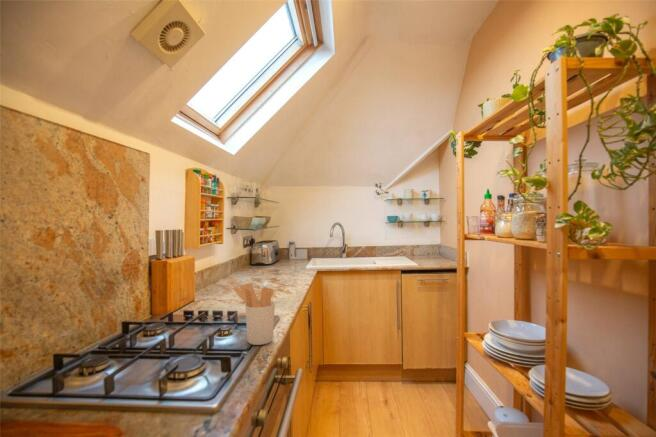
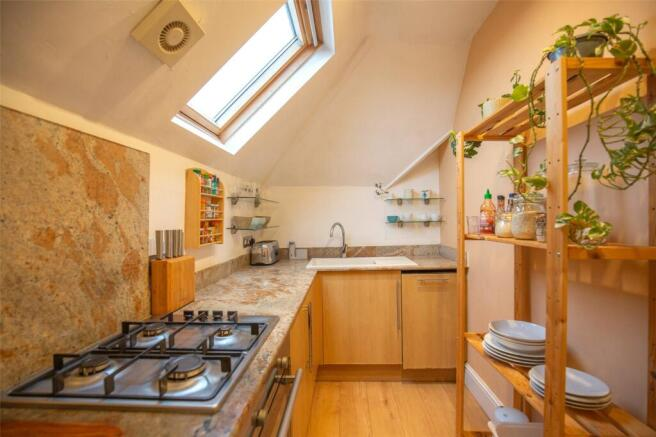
- utensil holder (254, 311)
